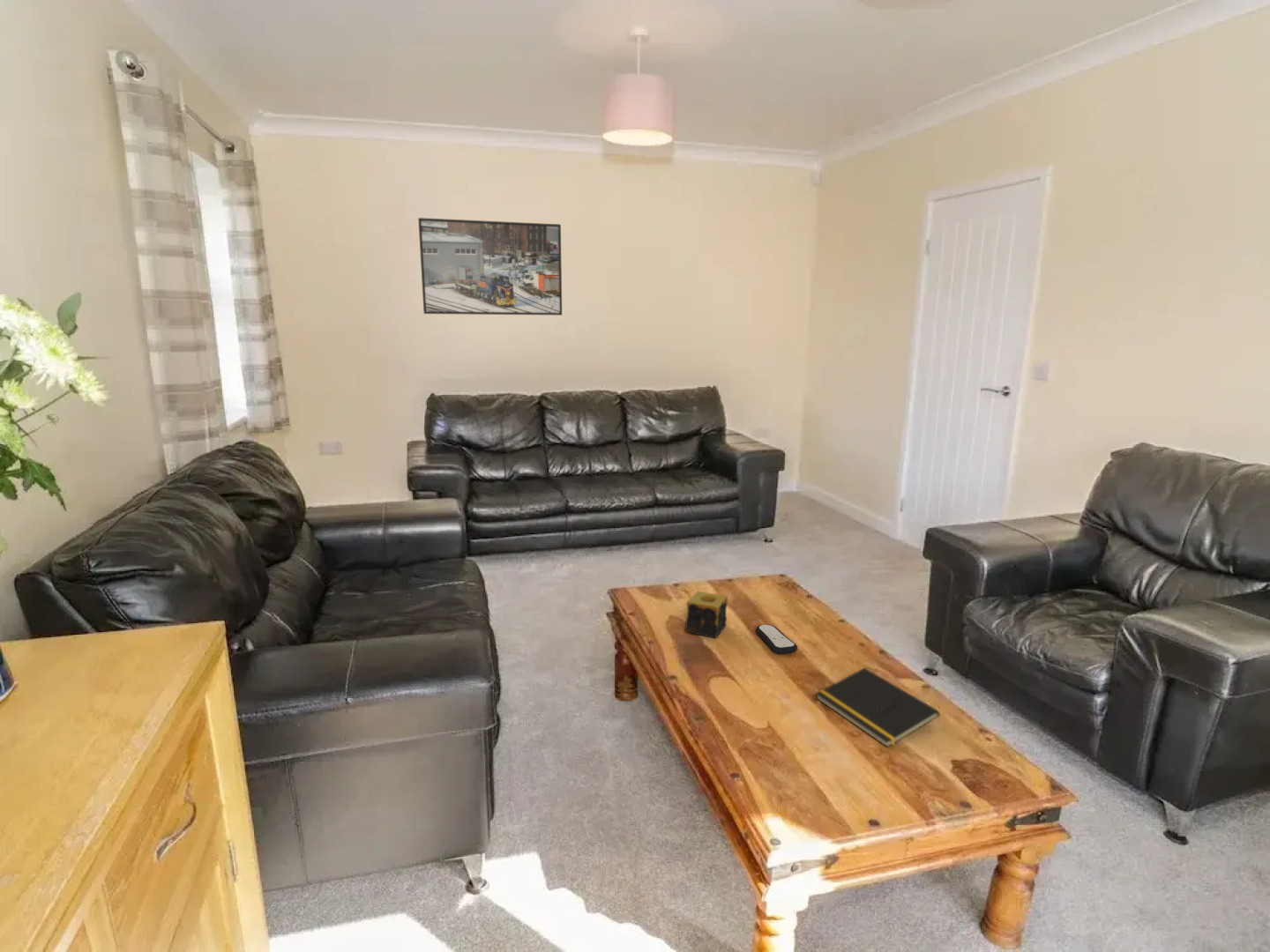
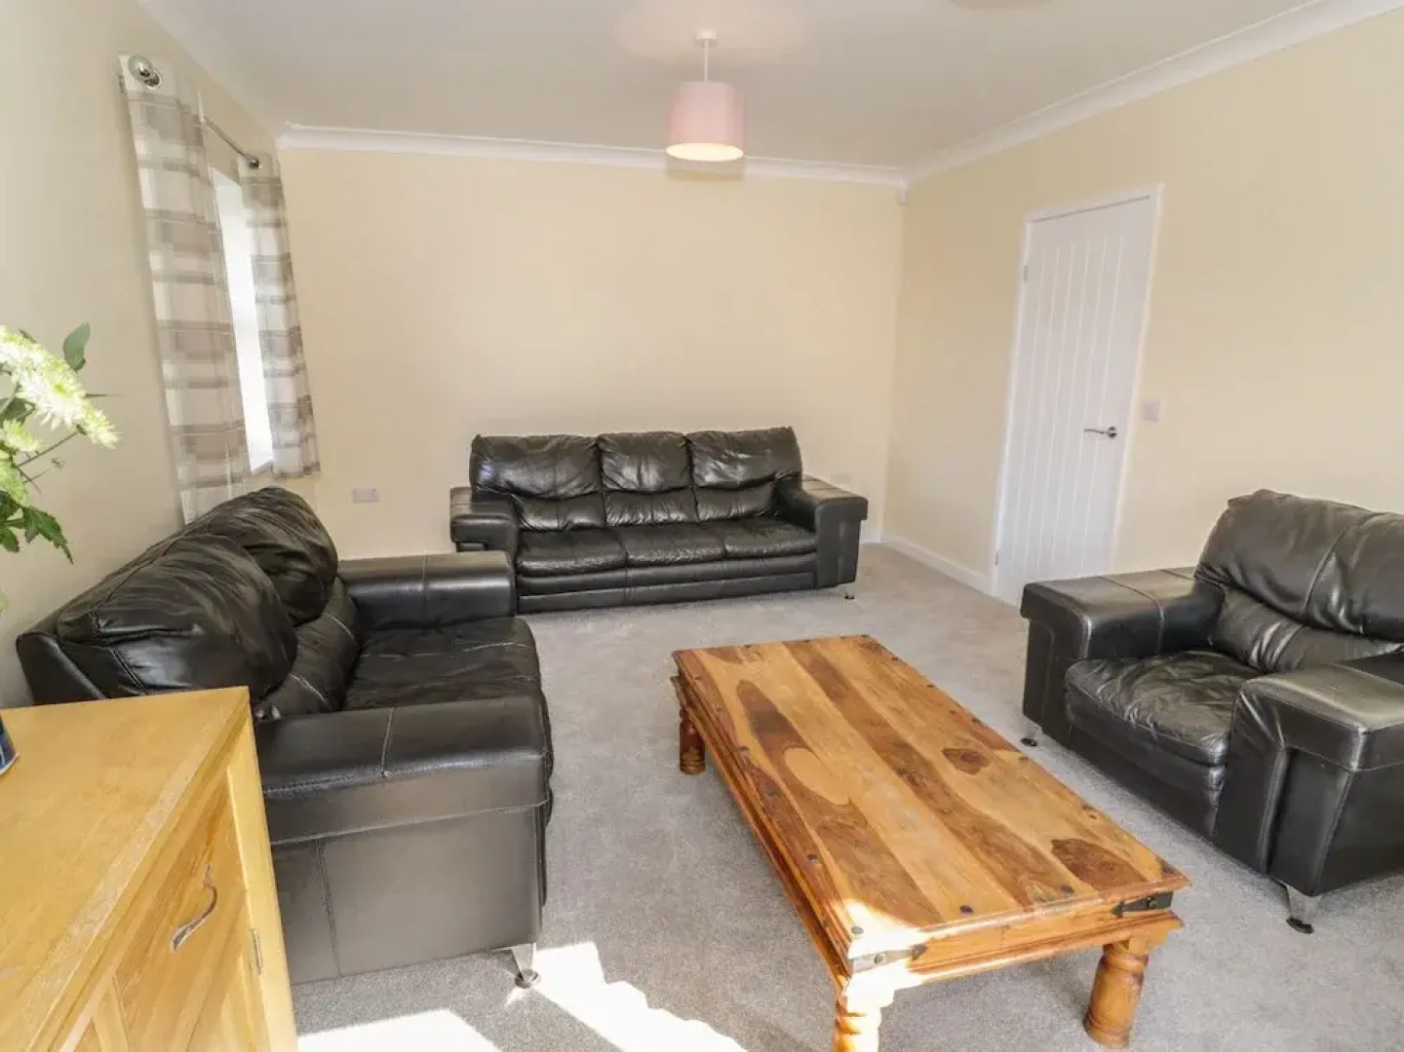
- remote control (774, 638)
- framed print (493, 268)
- candle (706, 614)
- notepad (875, 704)
